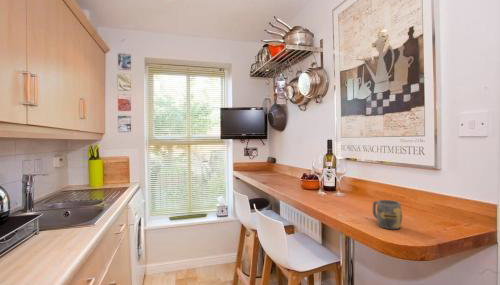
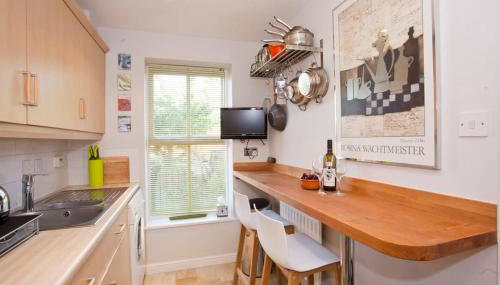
- mug (385, 212)
